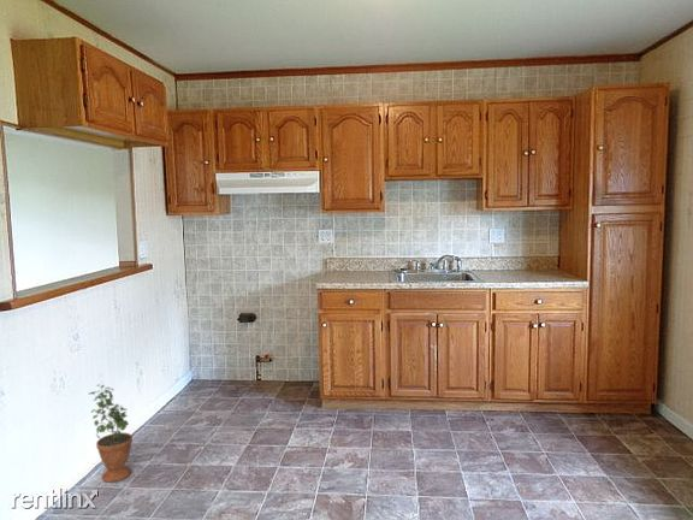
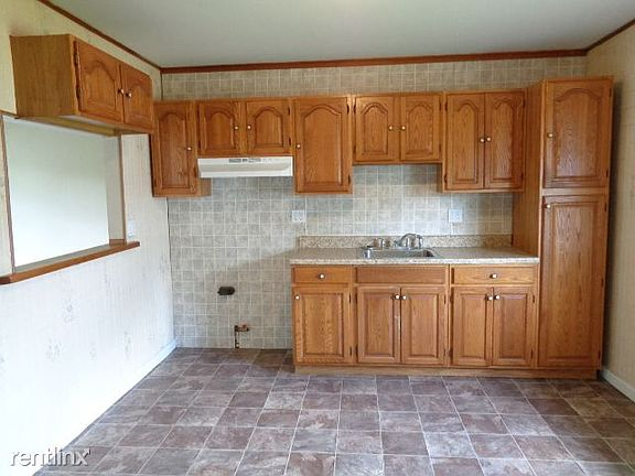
- potted plant (108, 431)
